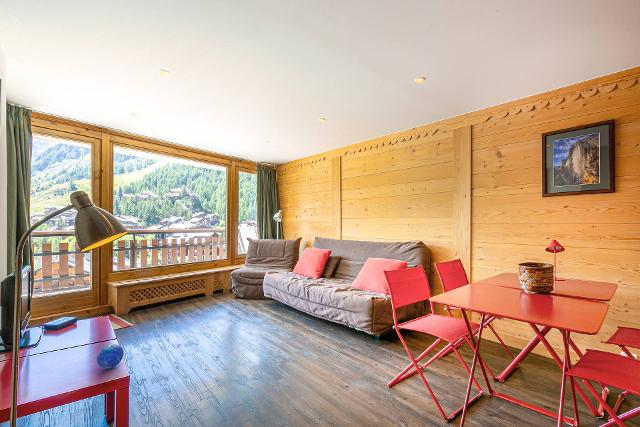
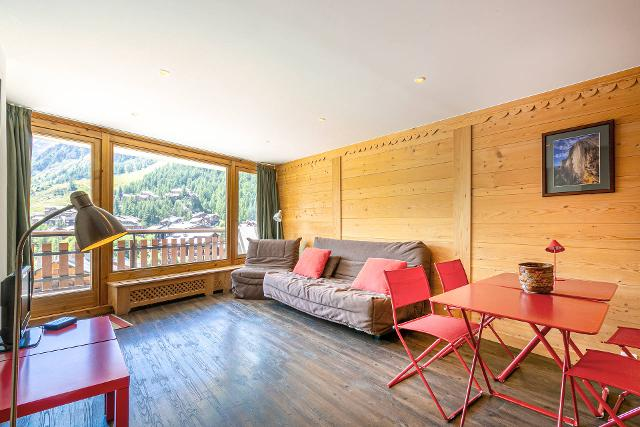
- decorative orb (110, 356)
